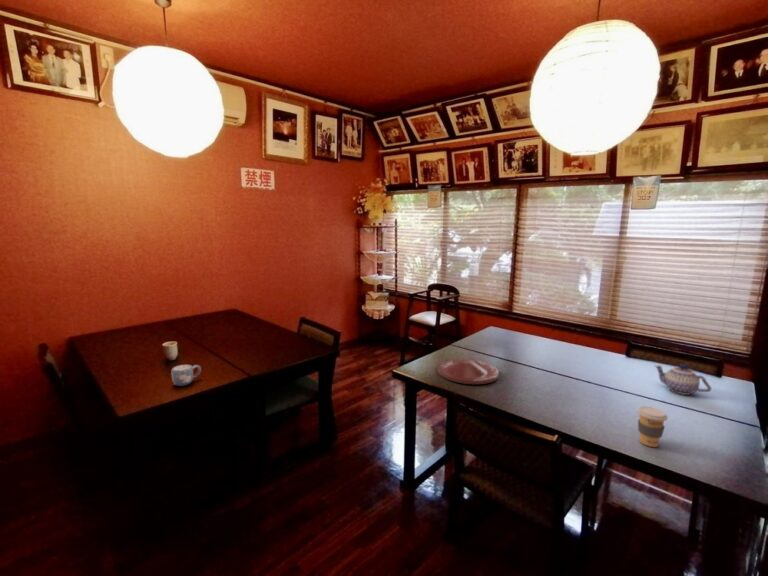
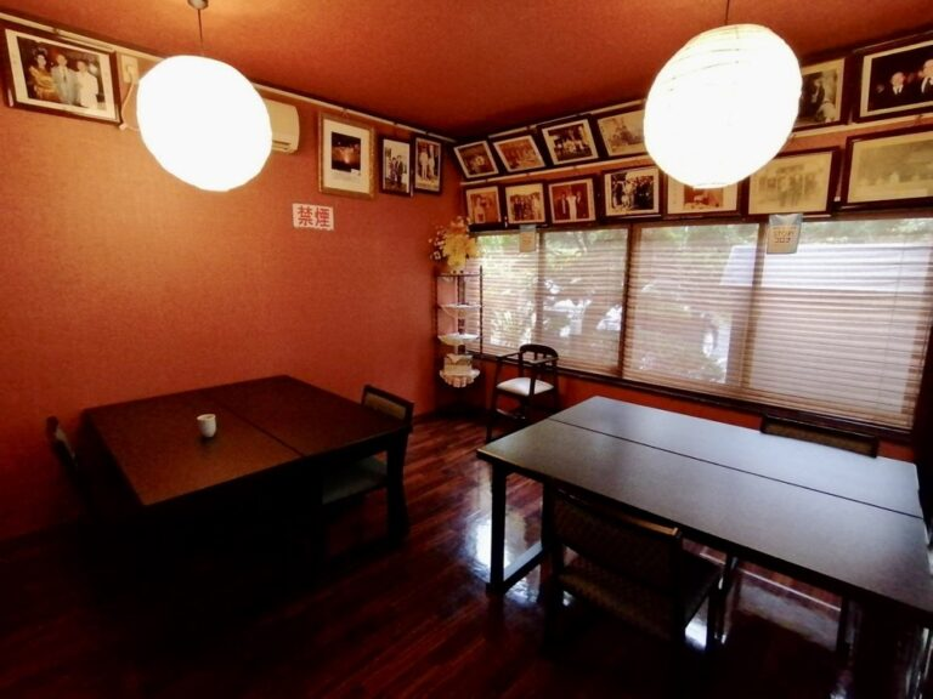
- coffee cup (650, 427)
- mug (186, 374)
- plate (467, 366)
- teapot (681, 377)
